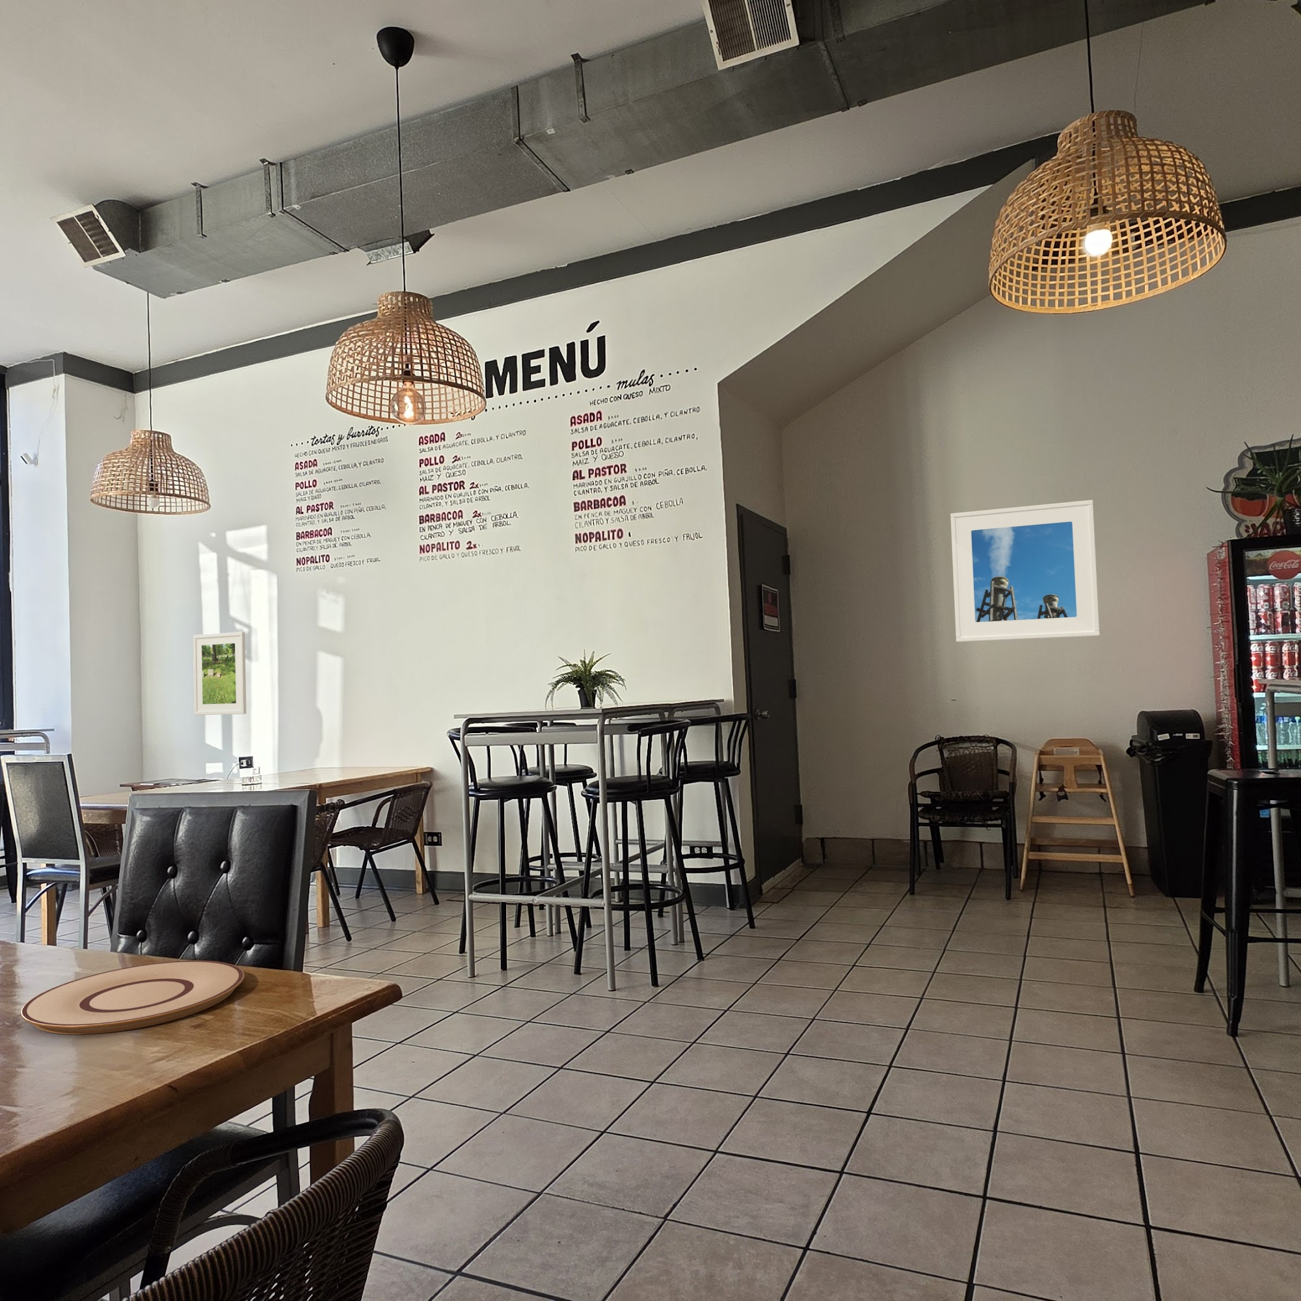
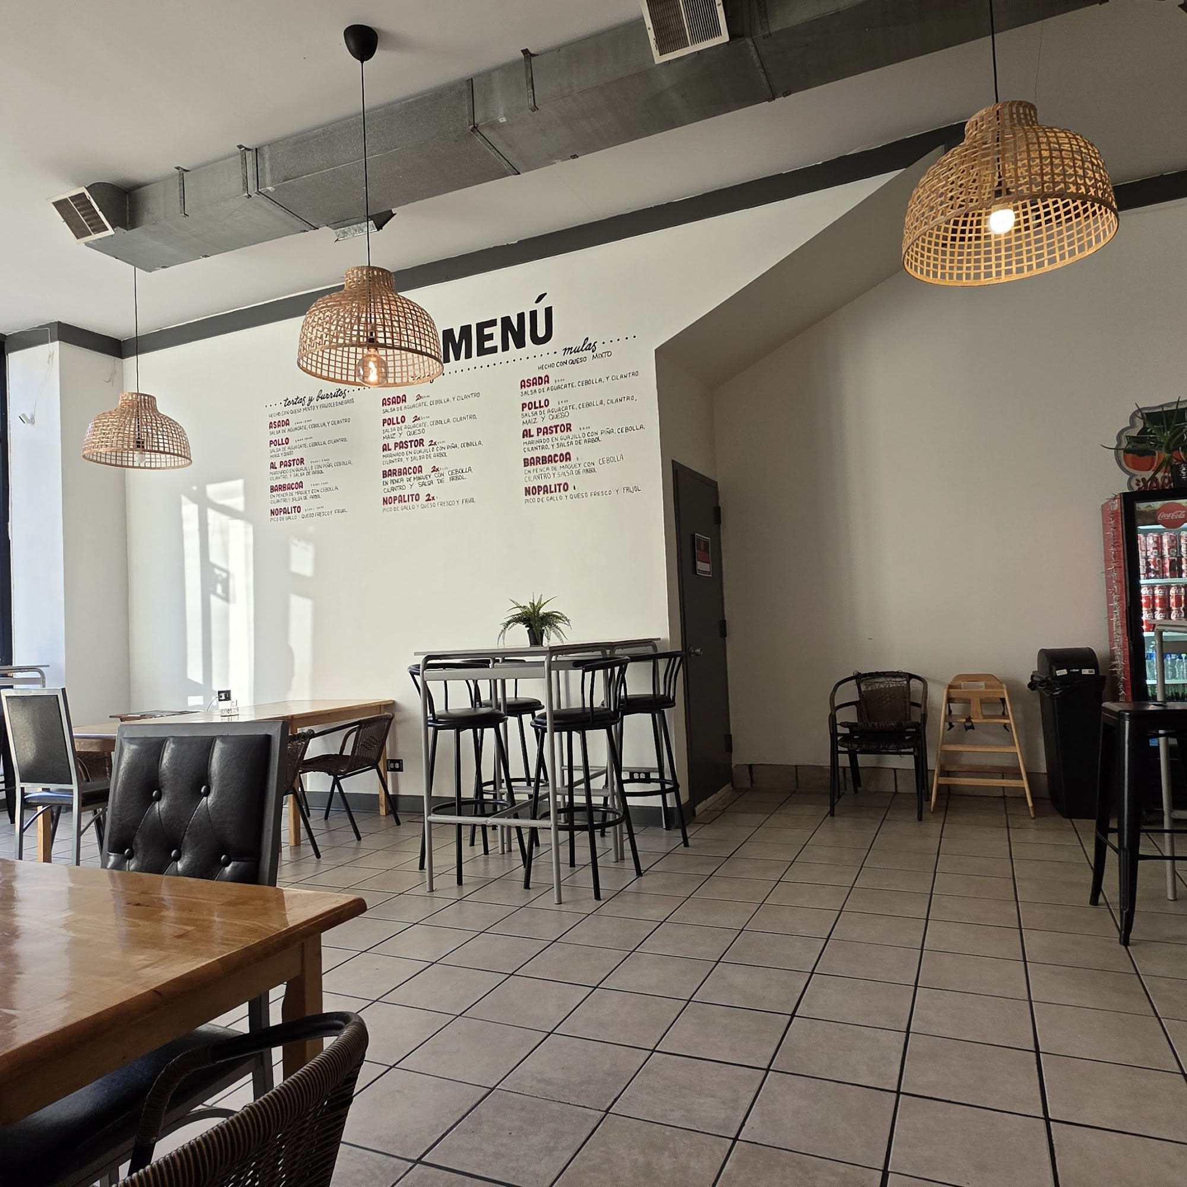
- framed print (219, 674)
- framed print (1022, 572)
- plate (138, 995)
